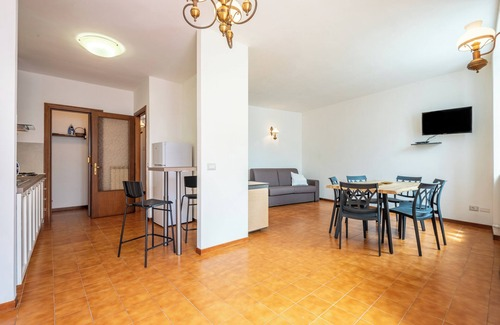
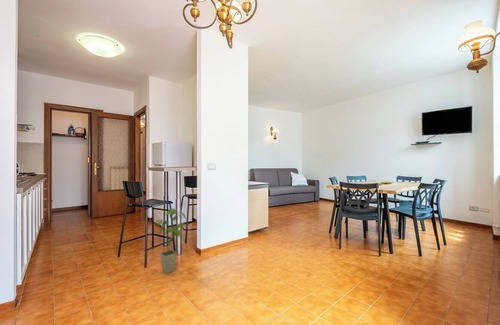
+ house plant (171, 239)
